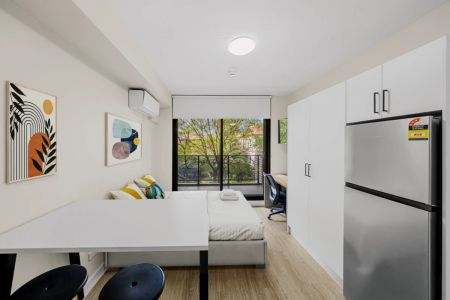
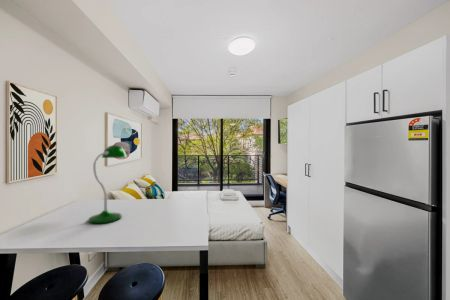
+ desk lamp (102, 184)
